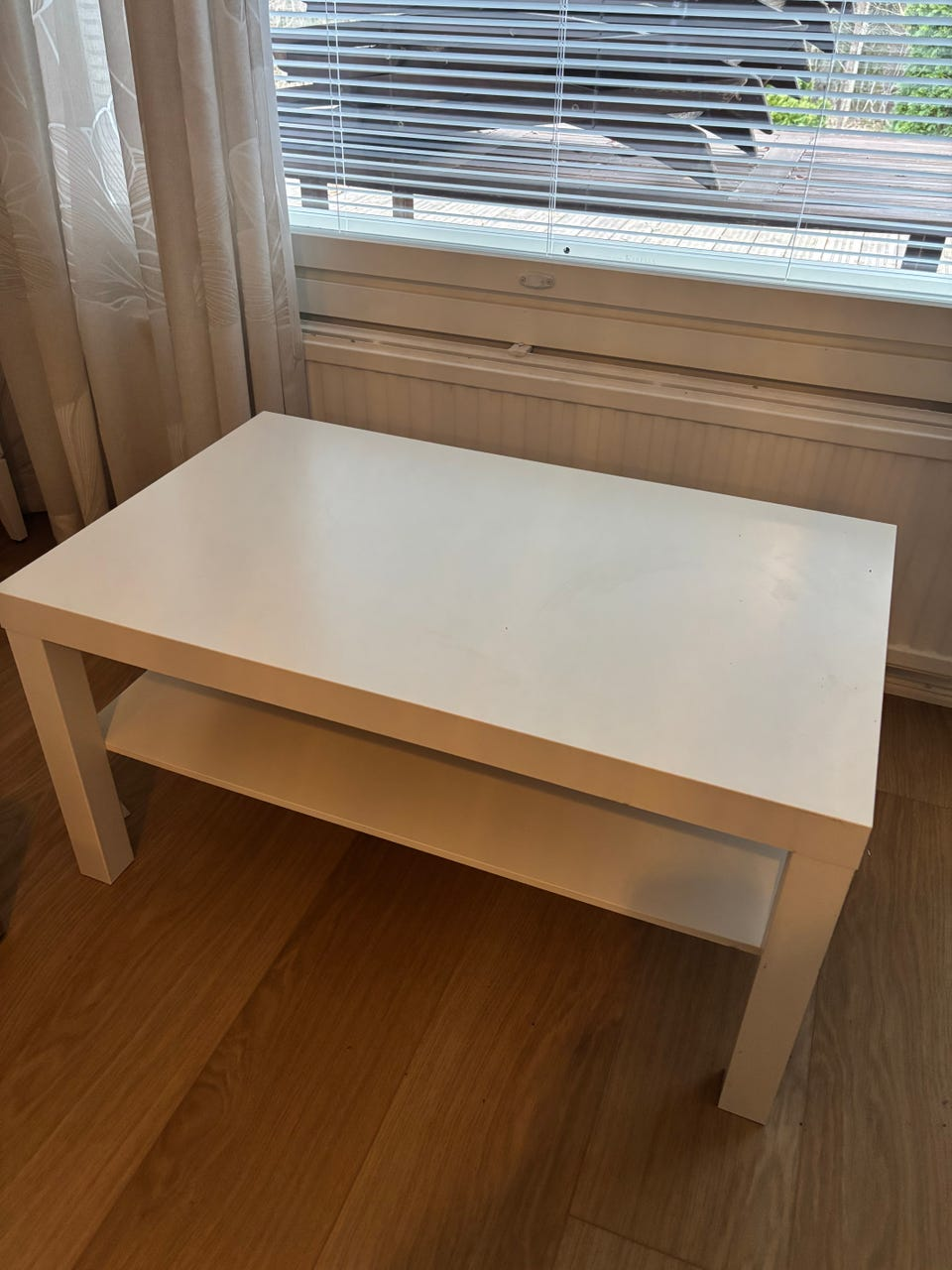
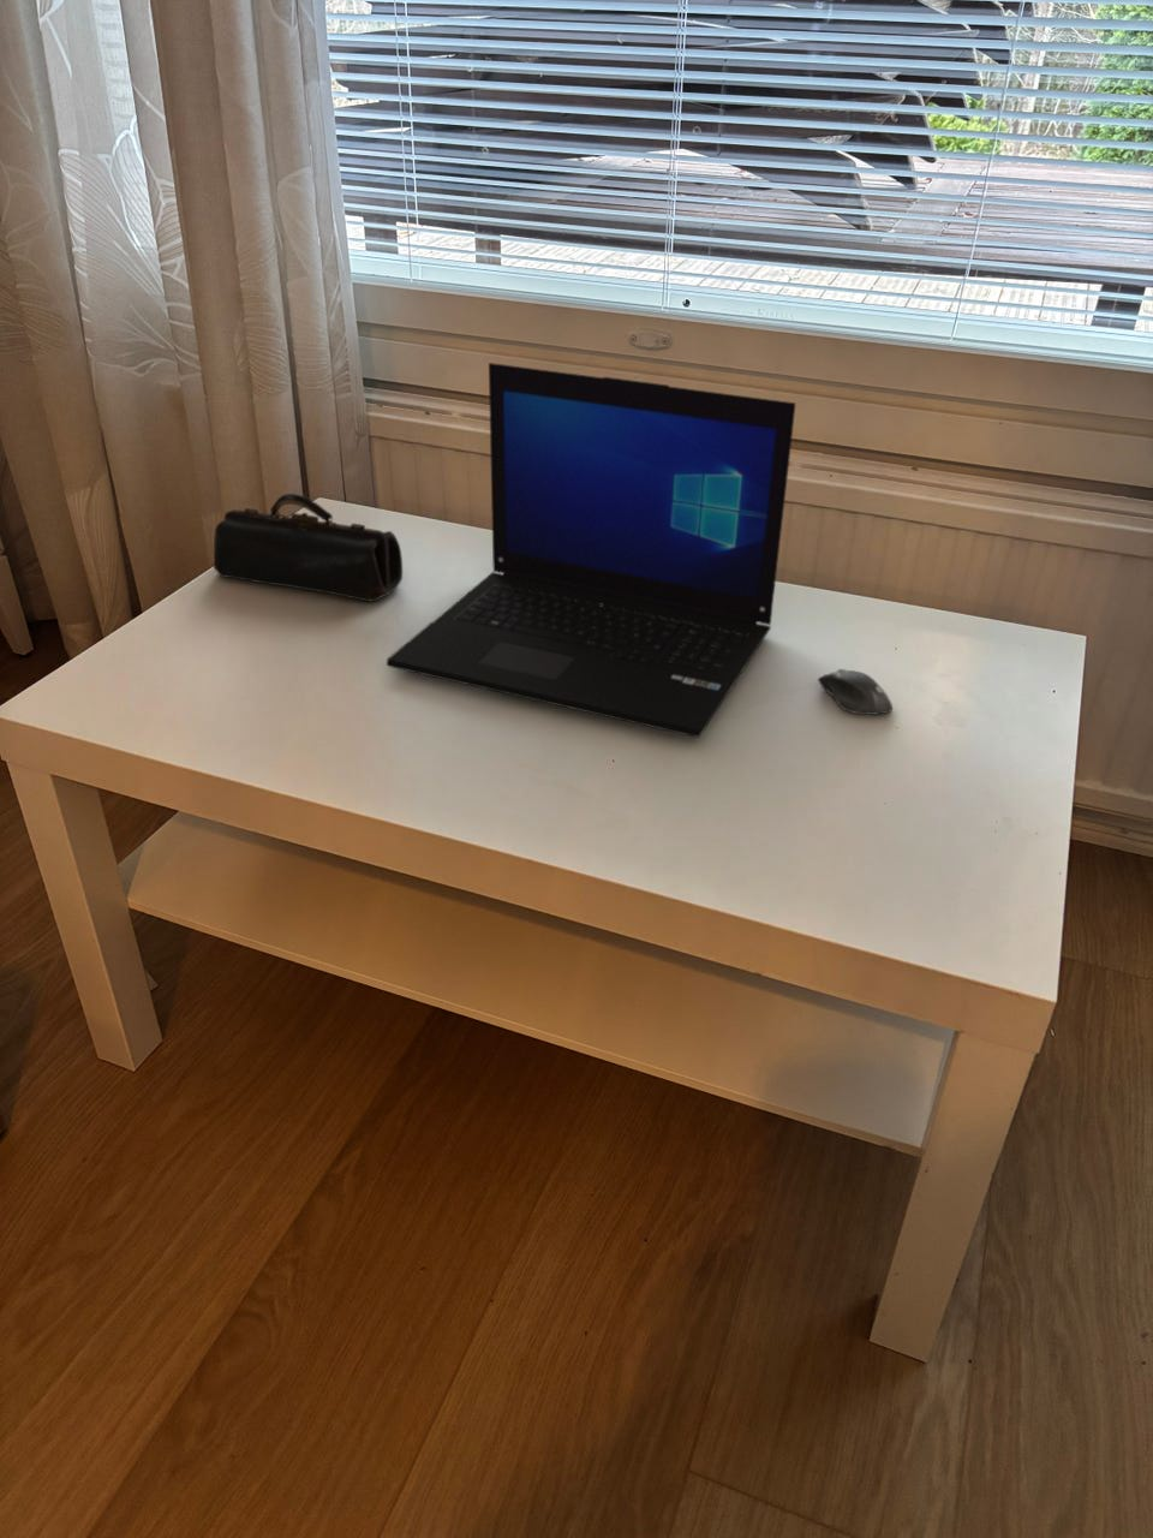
+ pencil case (305, 538)
+ computer mouse (855, 687)
+ laptop (587, 538)
